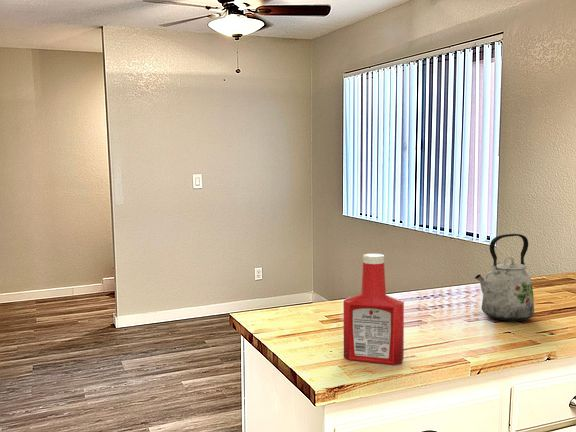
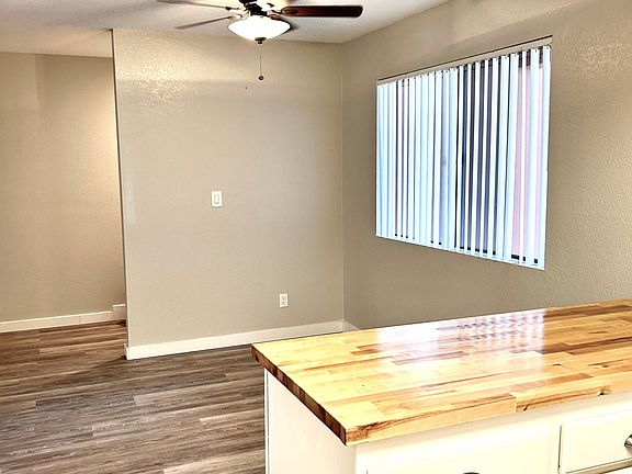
- soap bottle (373, 307)
- kettle (501, 276)
